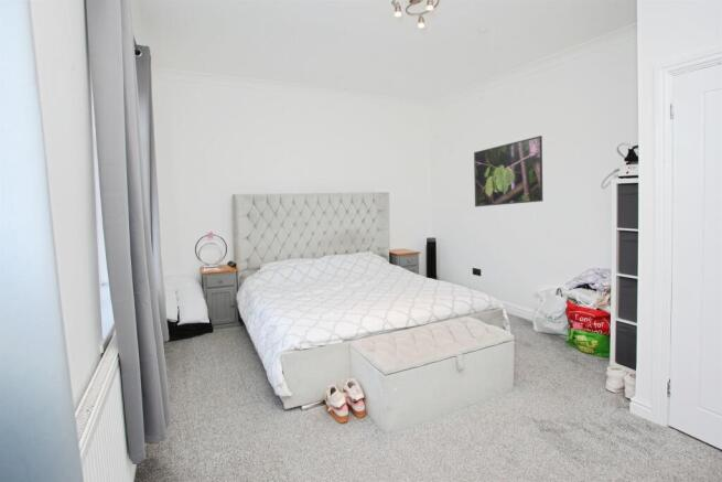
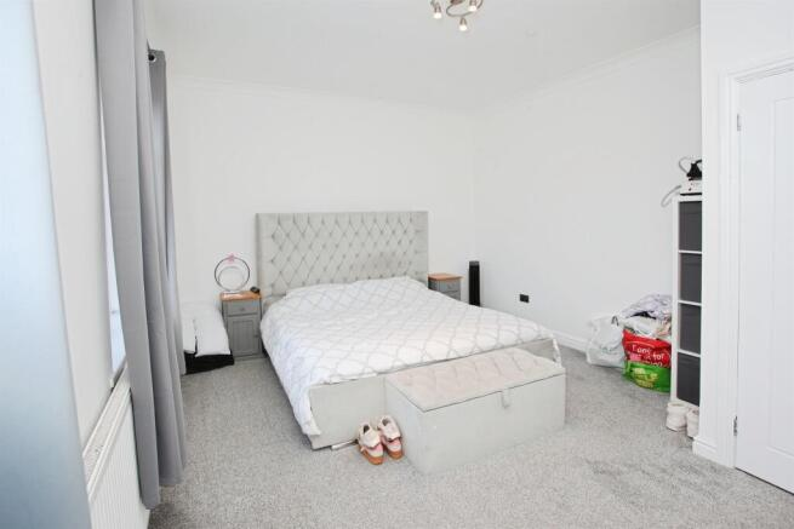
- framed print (505, 174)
